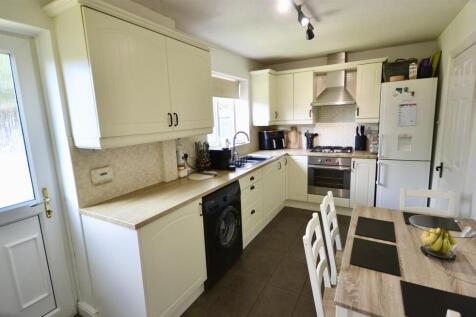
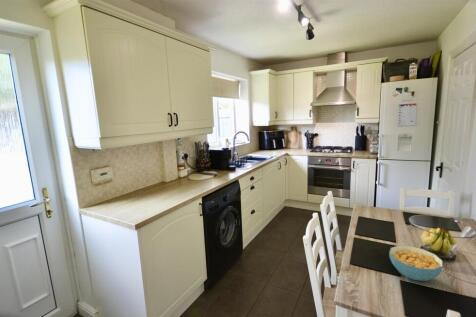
+ cereal bowl (414, 266)
